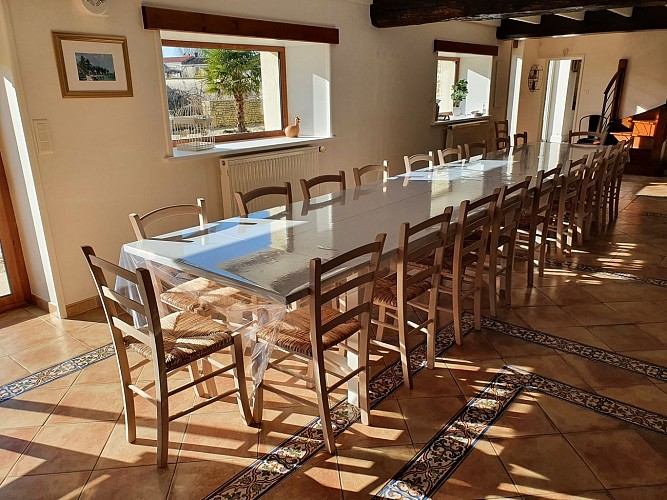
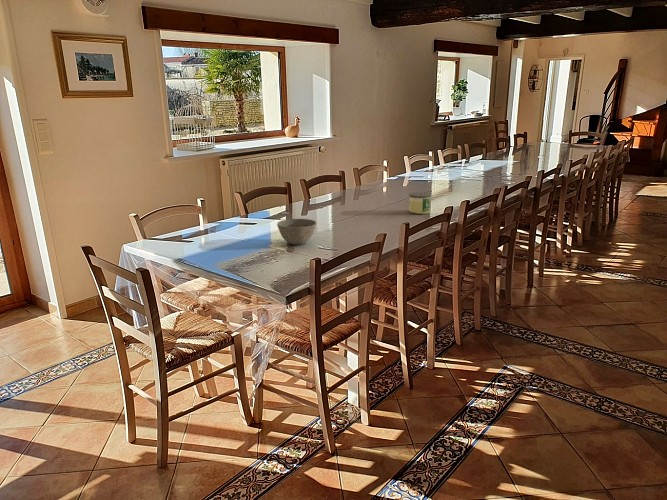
+ bowl (297, 232)
+ candle (419, 203)
